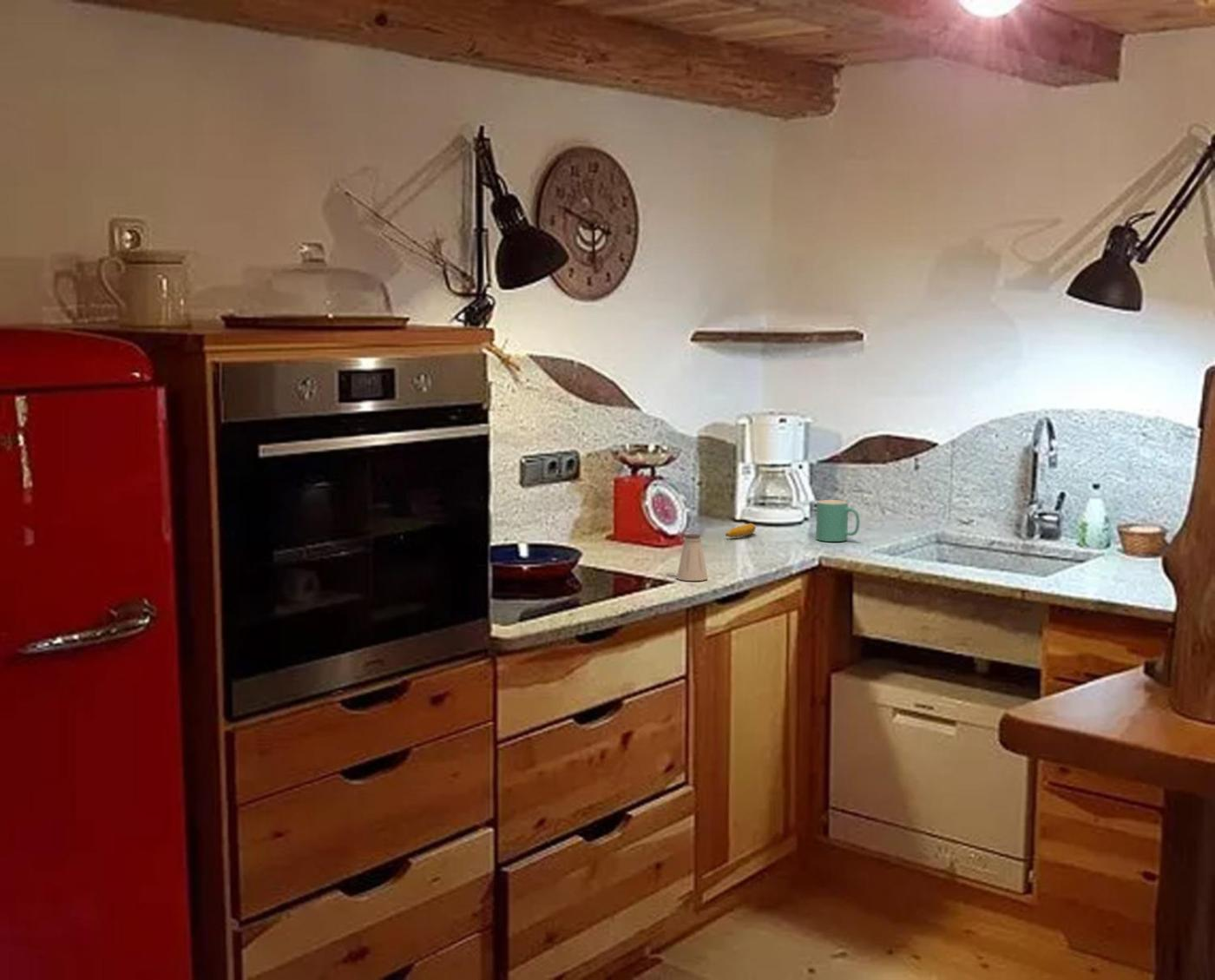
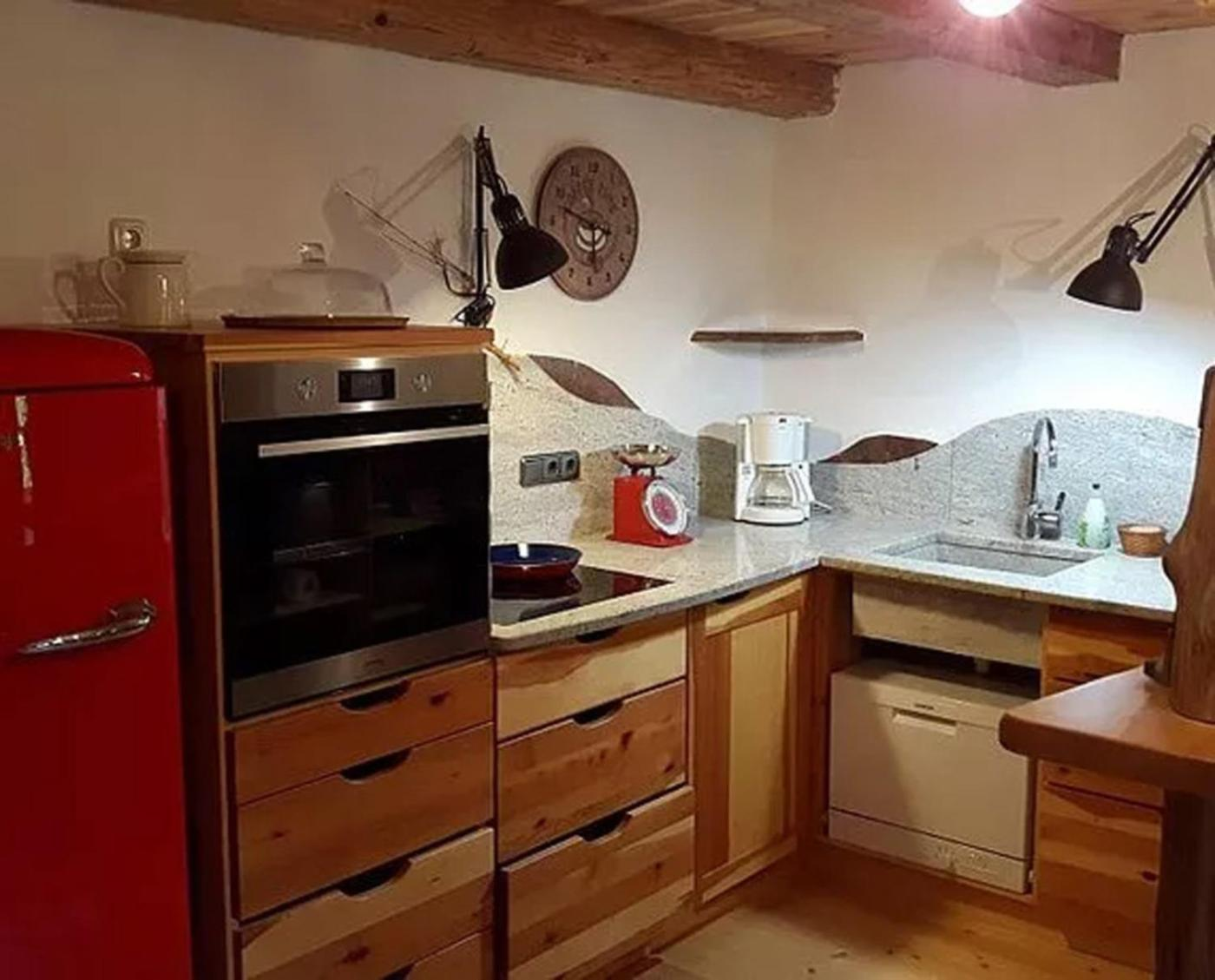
- banana (738, 529)
- mug (838, 521)
- saltshaker (692, 556)
